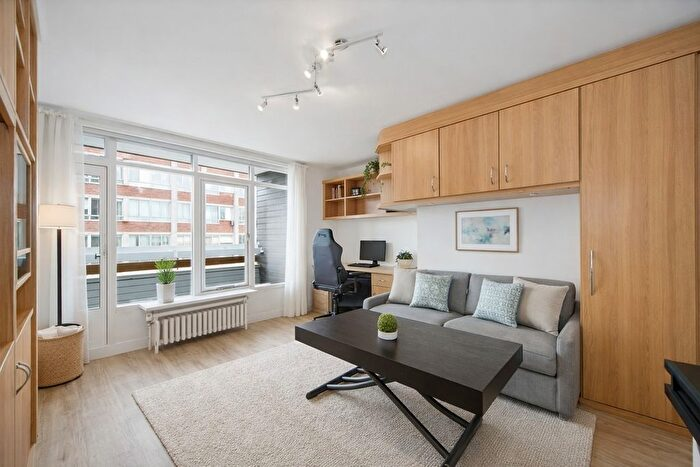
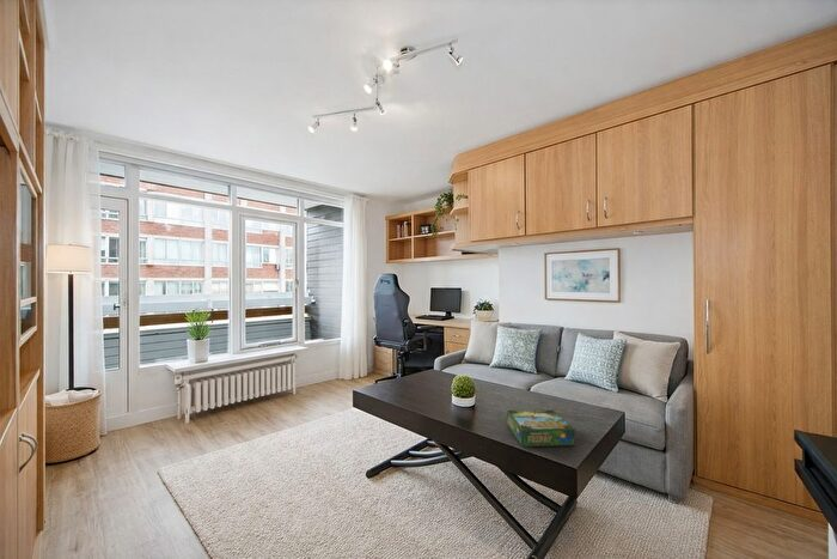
+ board game (538, 426)
